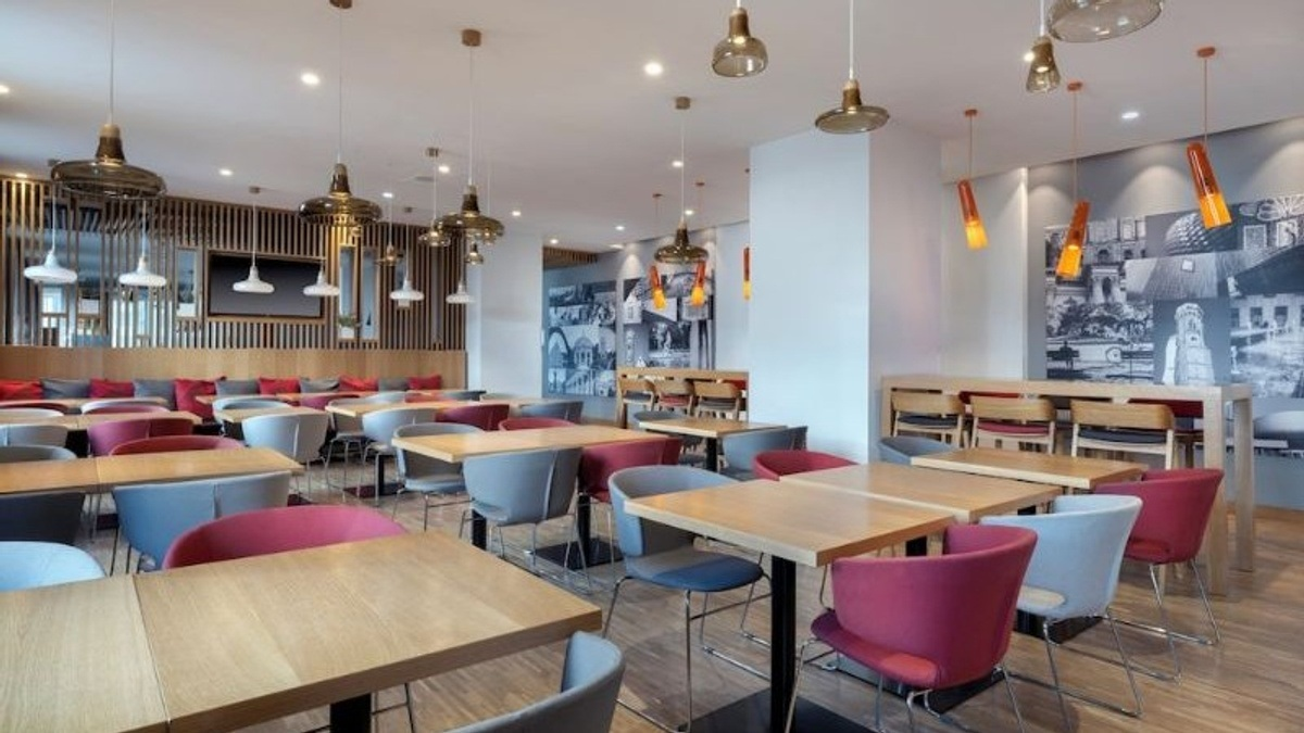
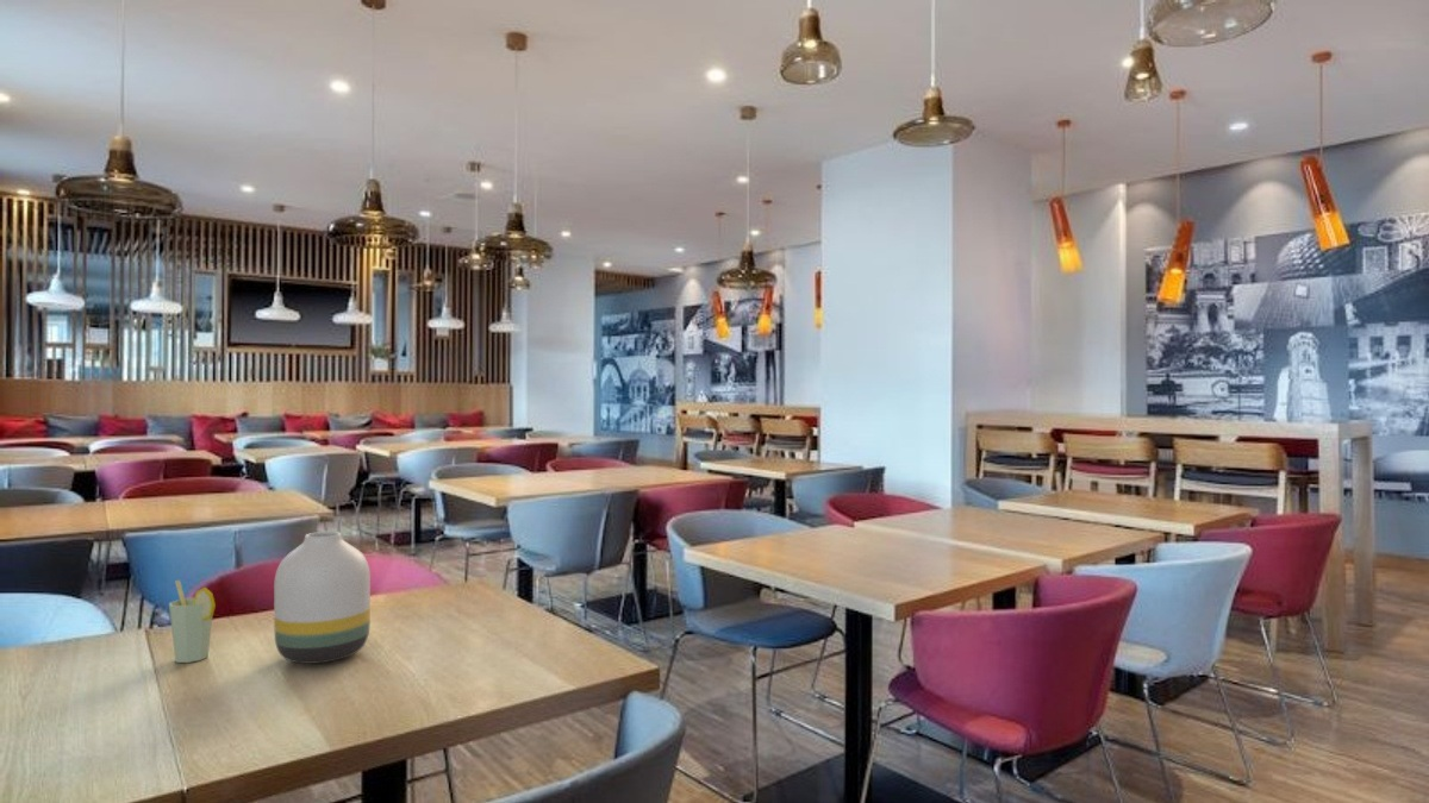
+ vase (323, 595)
+ cup (194, 620)
